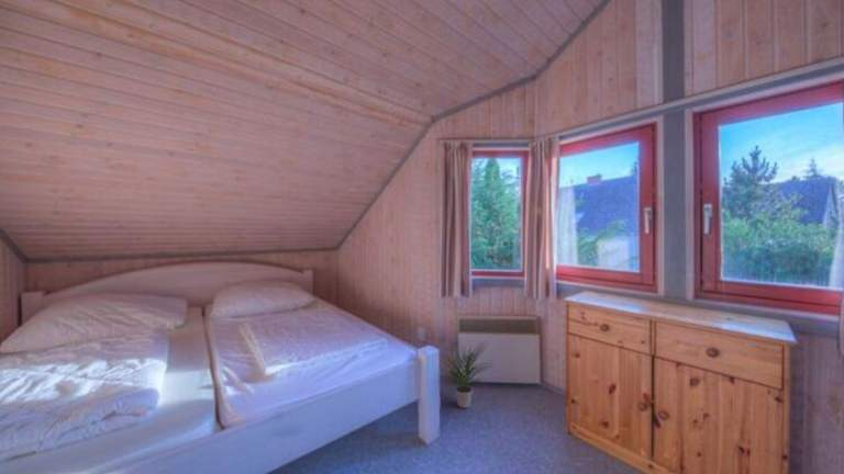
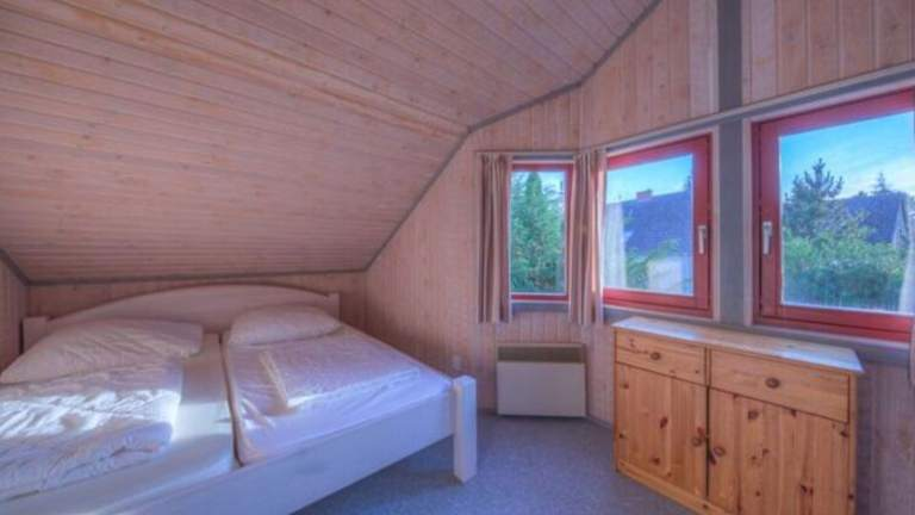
- potted plant (463, 372)
